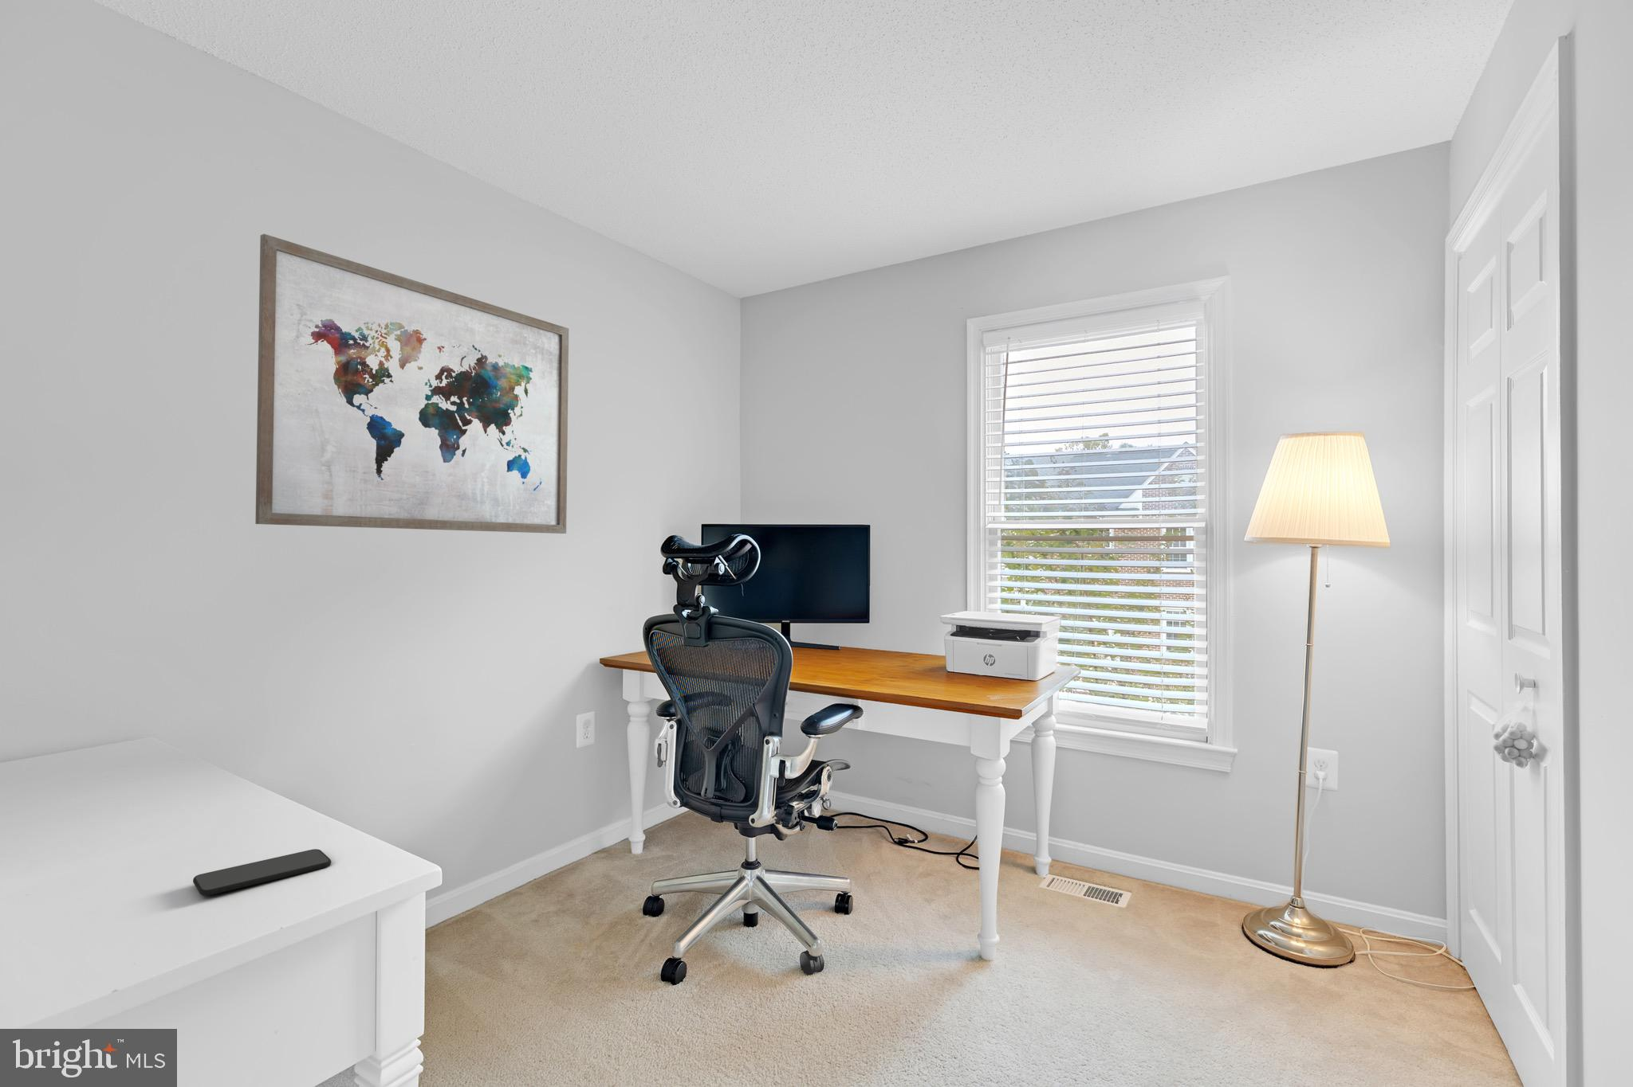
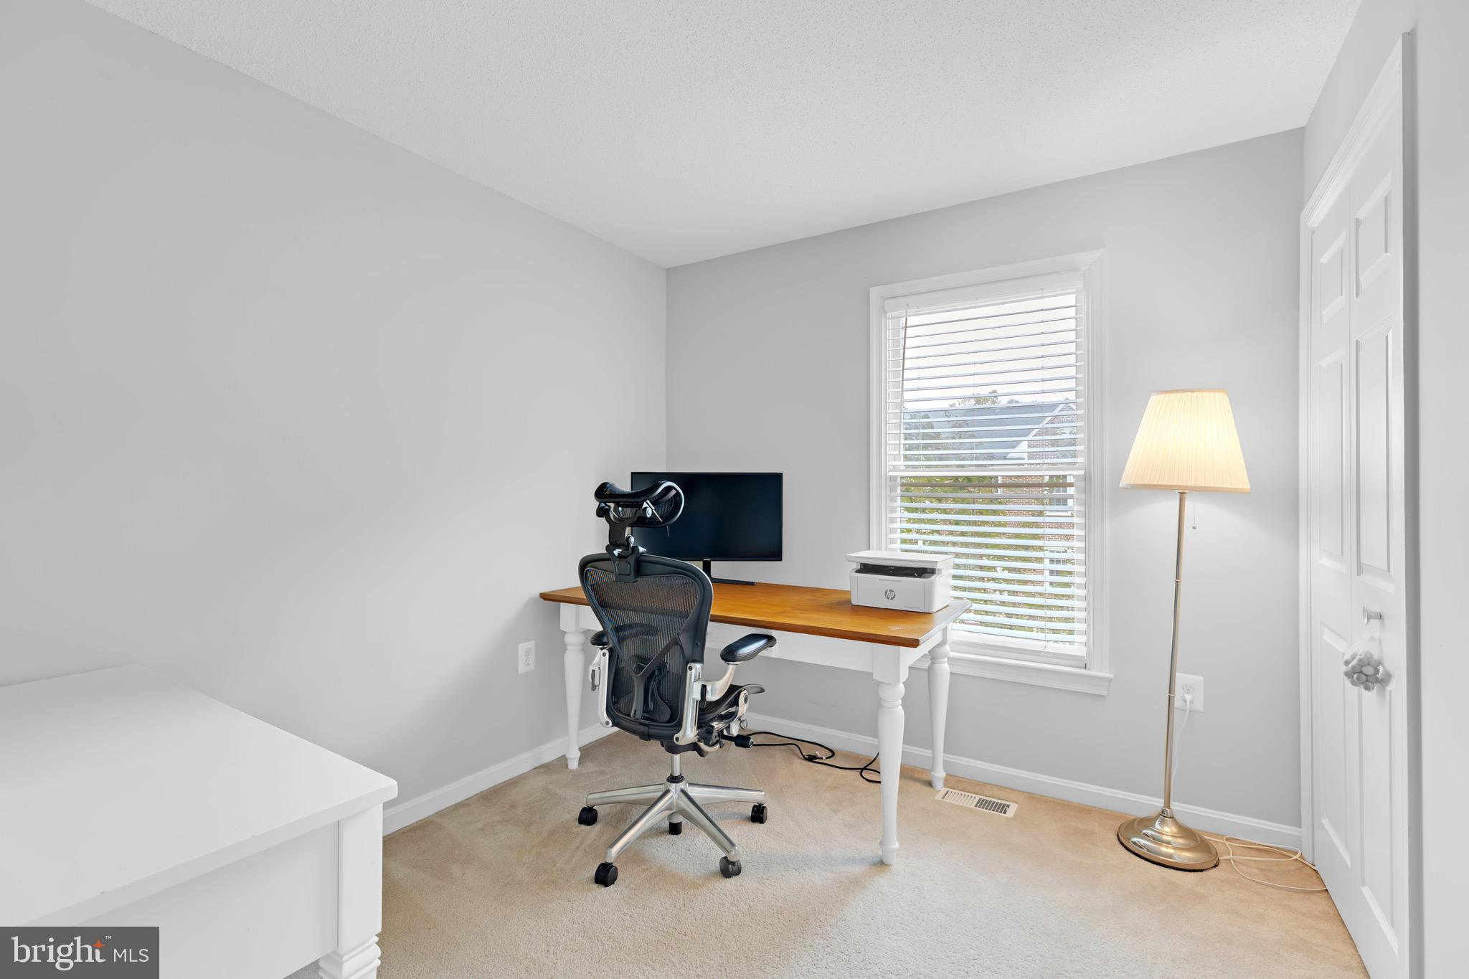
- smartphone (263, 870)
- wall art (438, 409)
